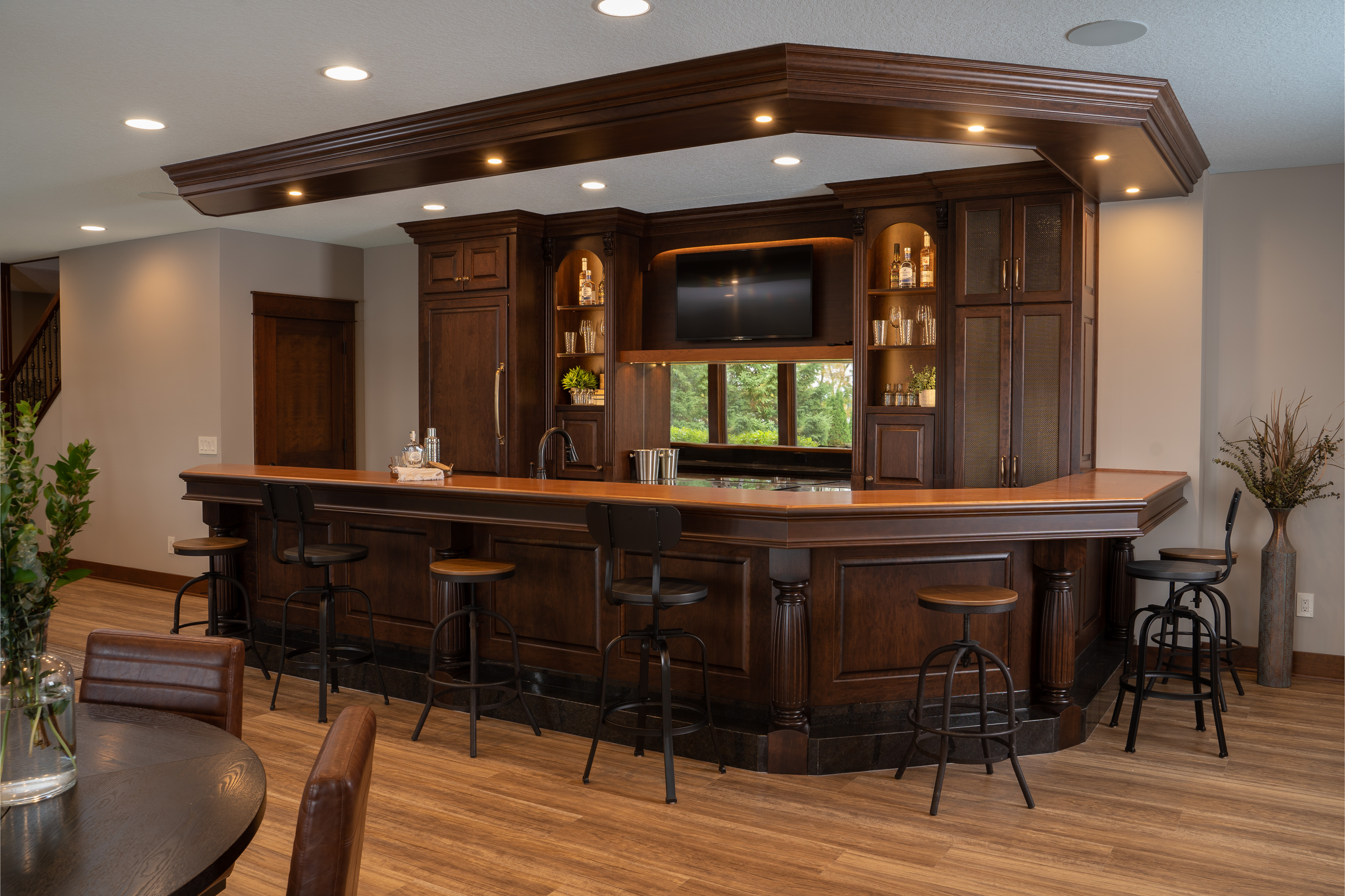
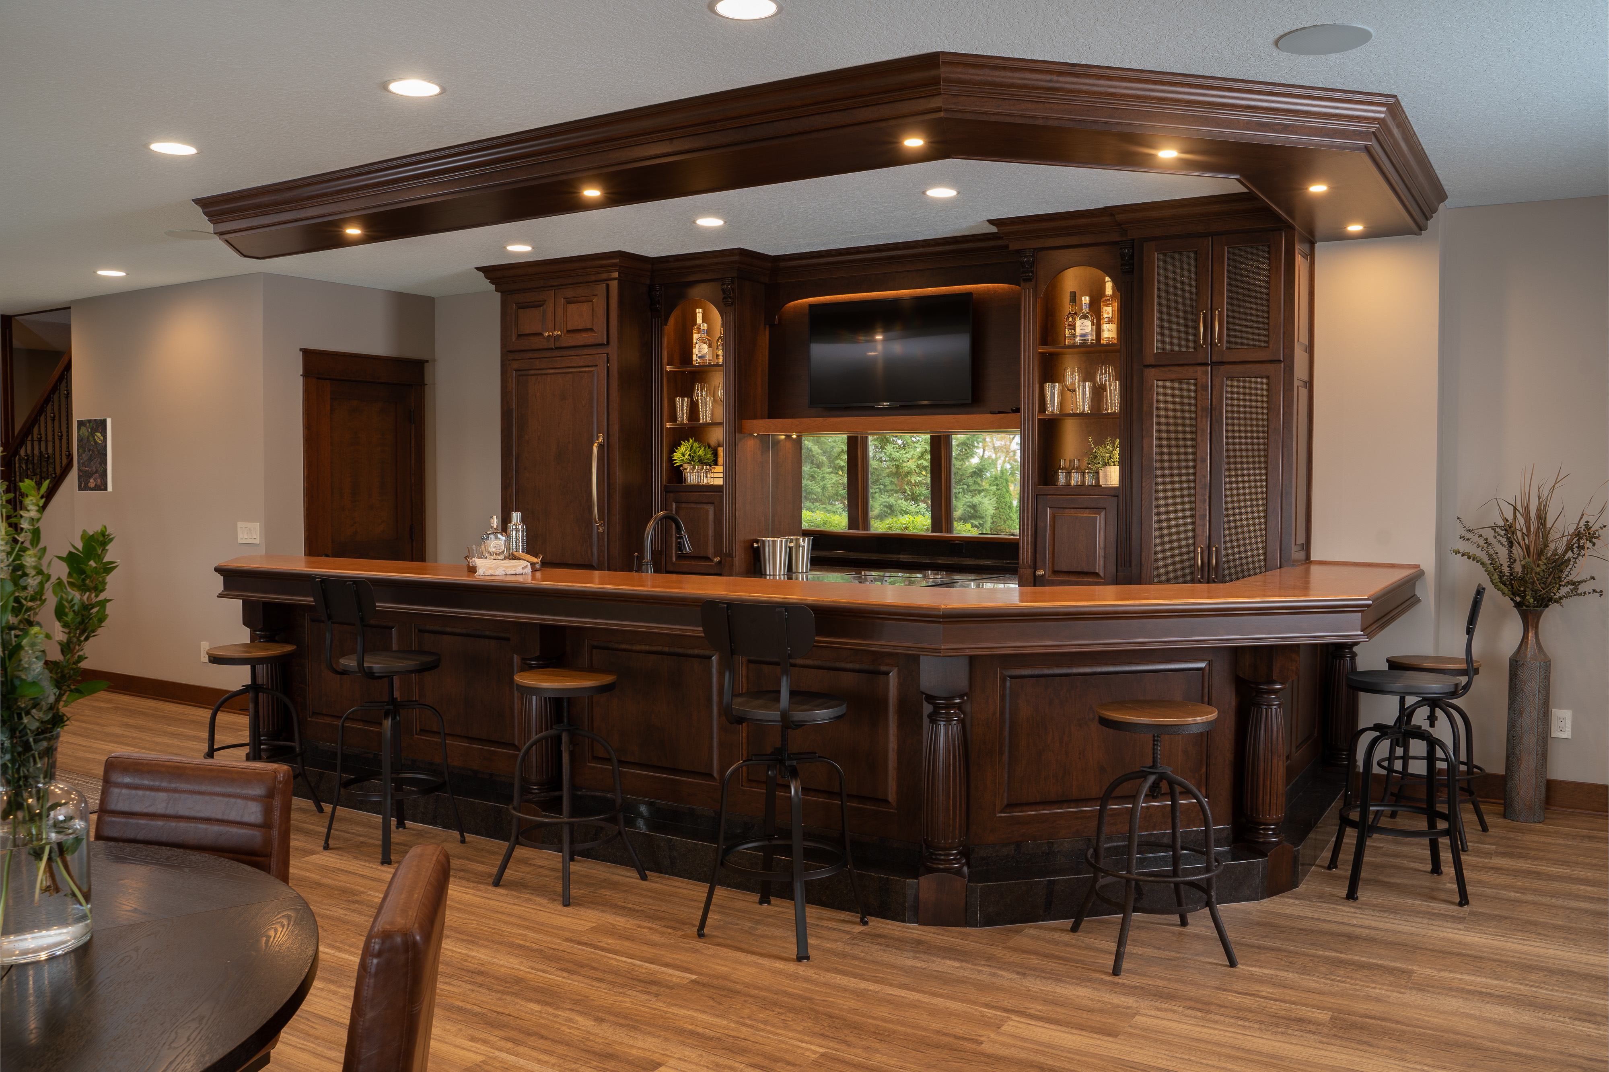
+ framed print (93, 455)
